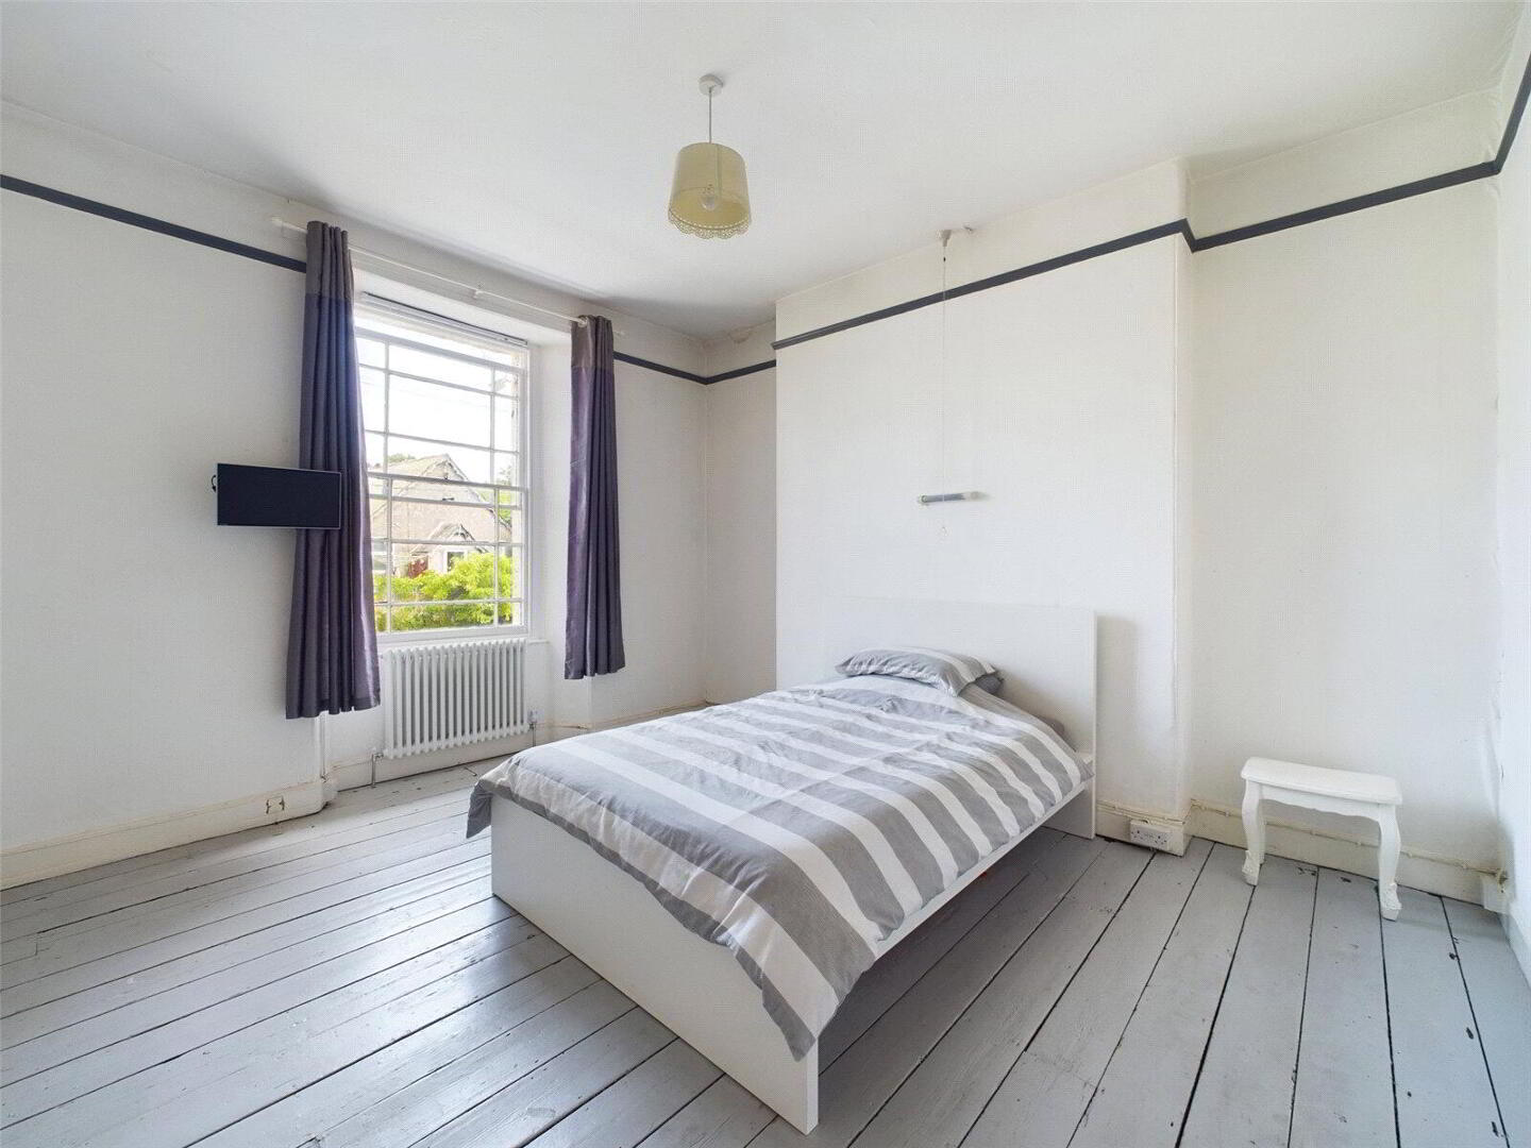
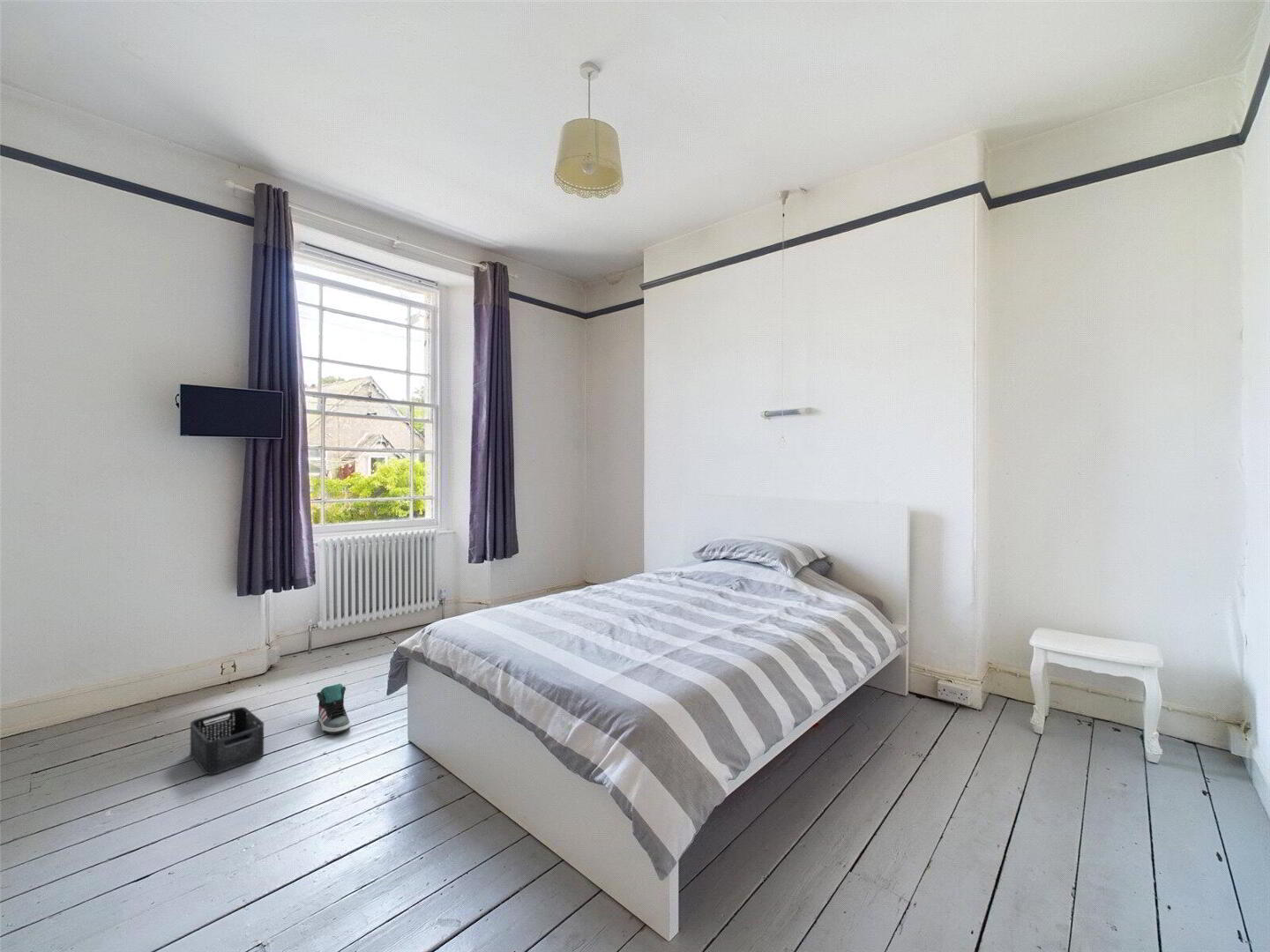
+ storage bin (227, 739)
+ sneaker (334, 705)
